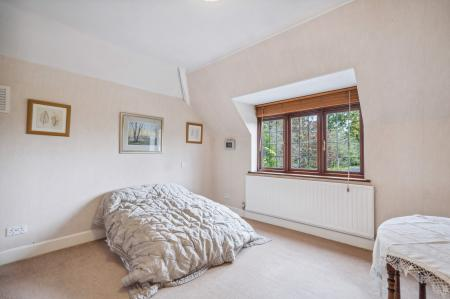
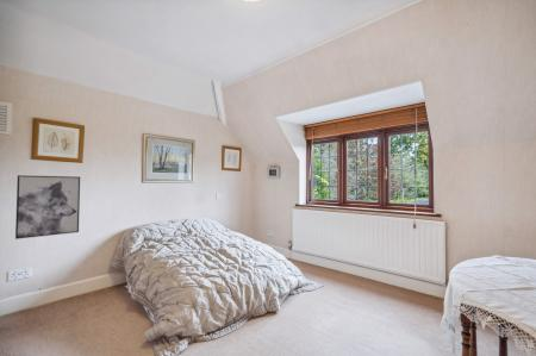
+ wall art (49, 205)
